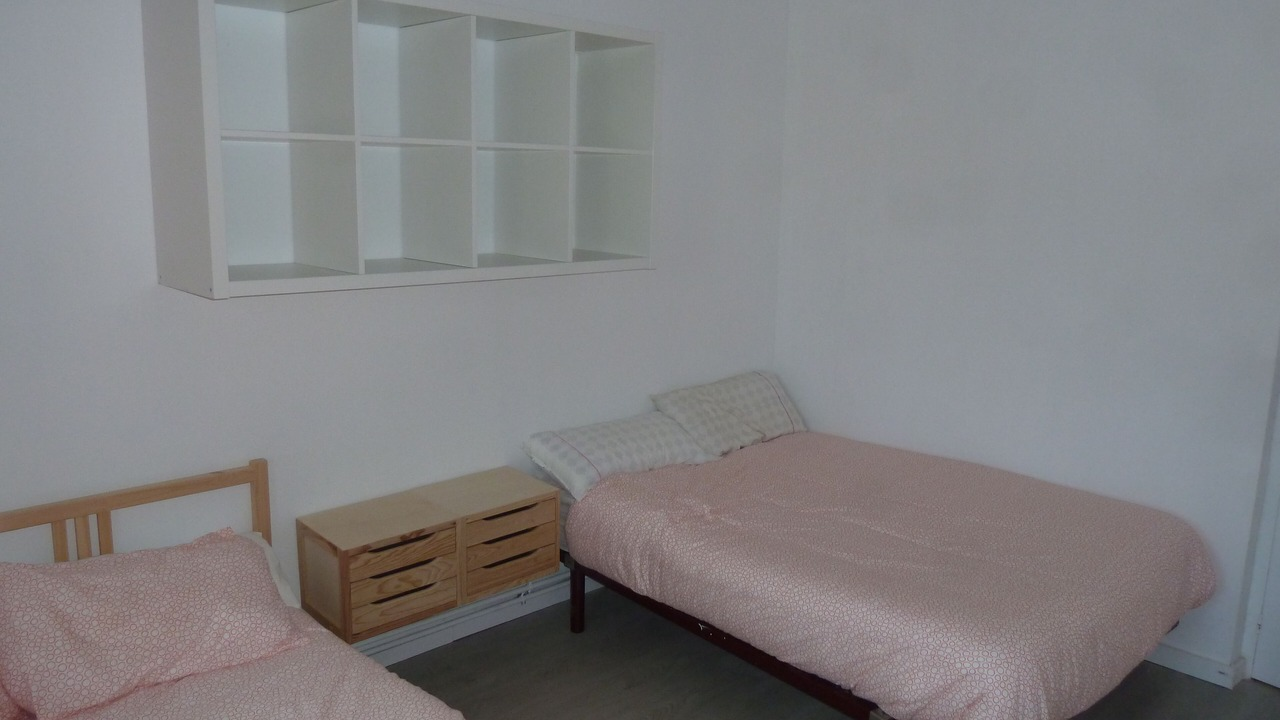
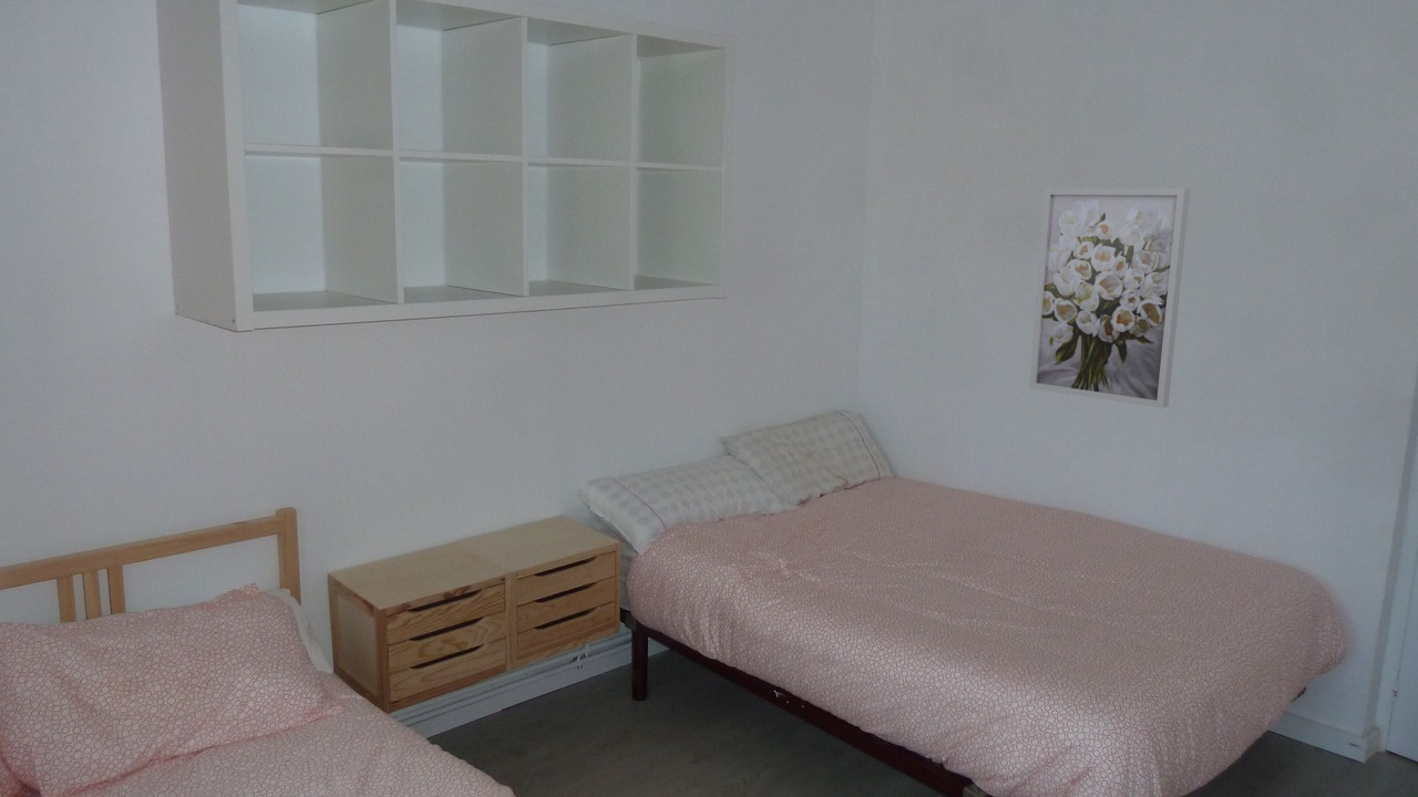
+ wall art (1104, 294)
